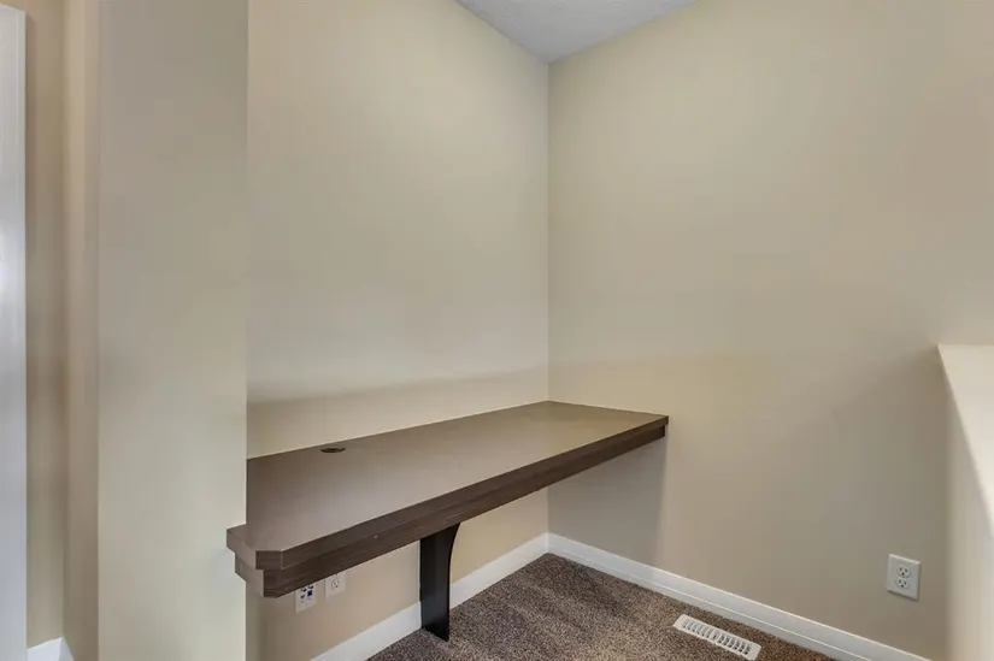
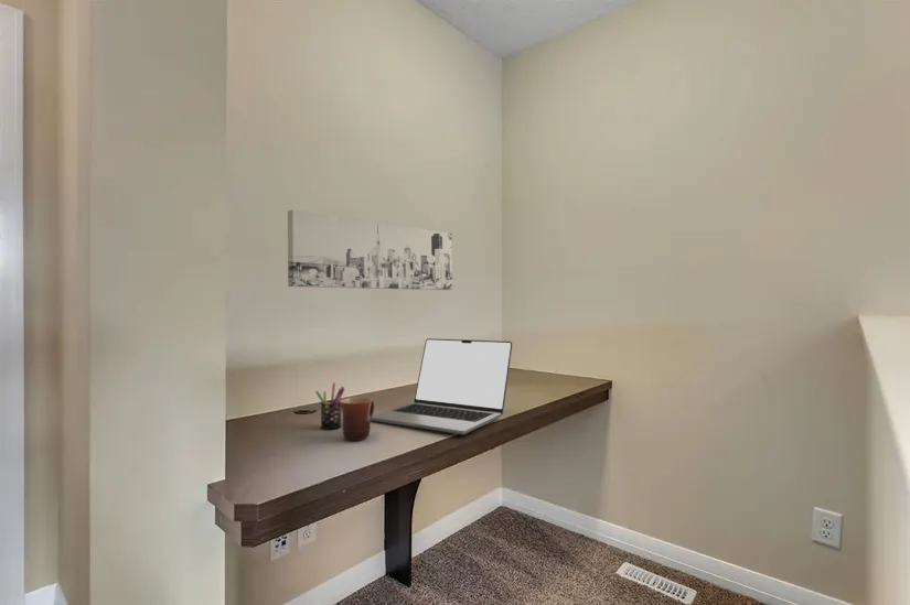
+ laptop (442, 379)
+ pen holder (329, 404)
+ mug (360, 417)
+ wall art (381, 256)
